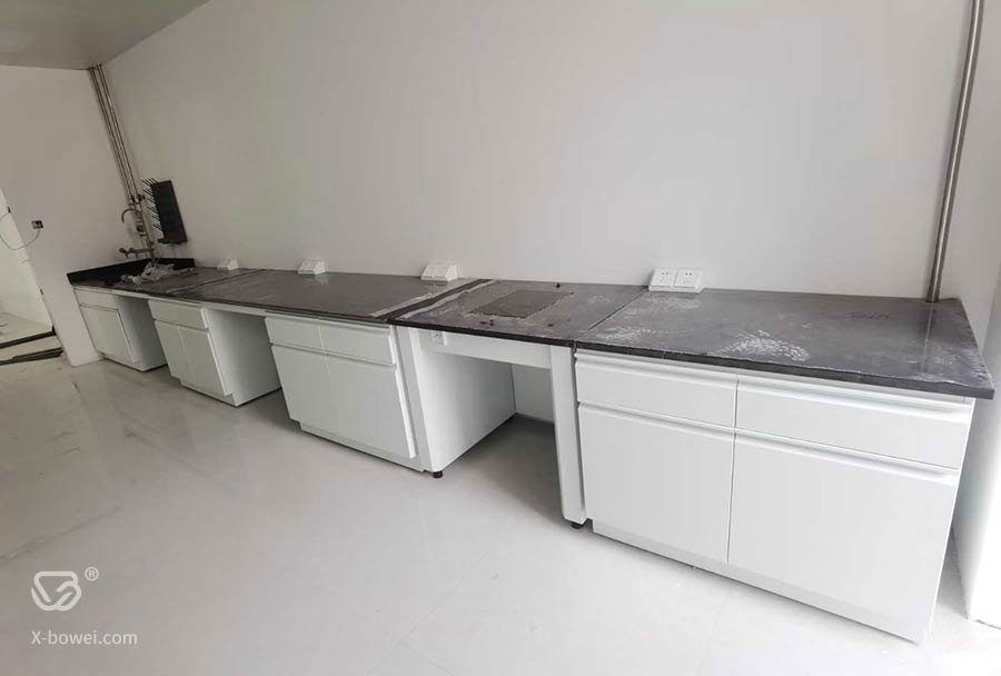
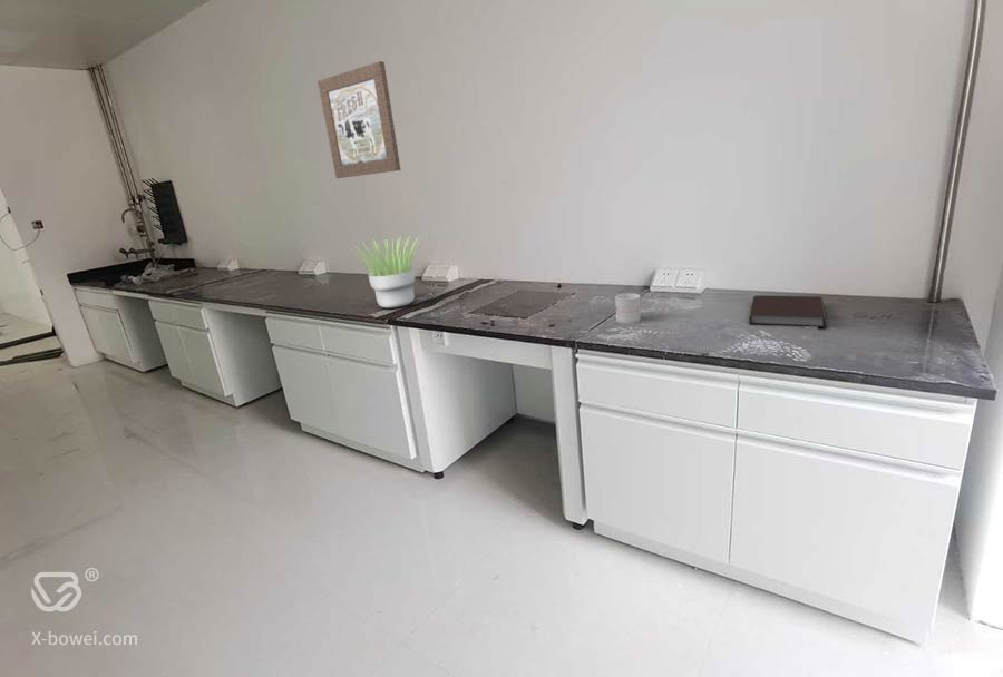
+ potted plant (390, 273)
+ mug (630, 306)
+ notebook (786, 310)
+ wall art (358, 125)
